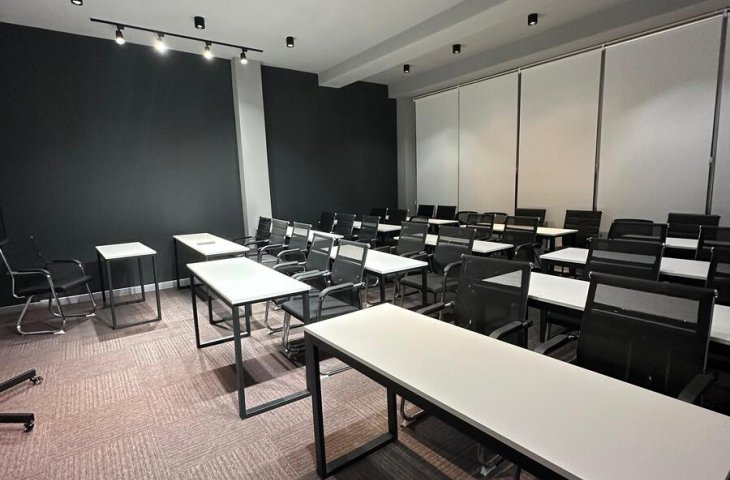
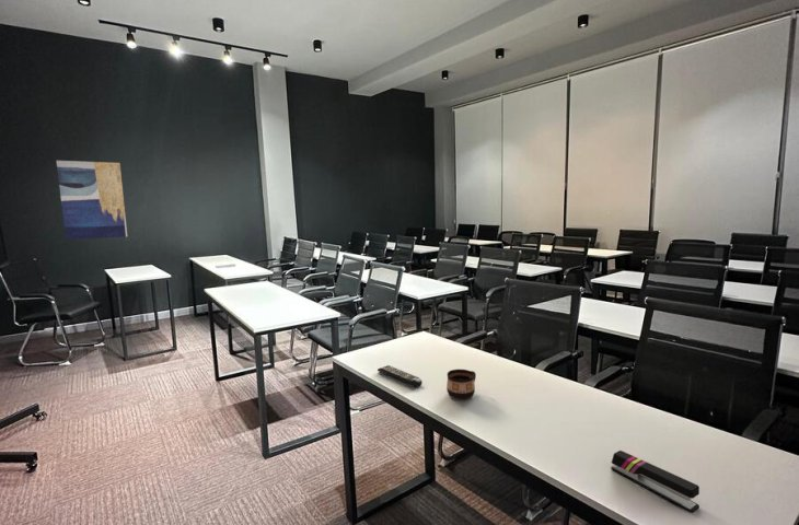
+ stapler (652, 476)
+ cup (462, 384)
+ remote control (398, 375)
+ wall art (93, 200)
